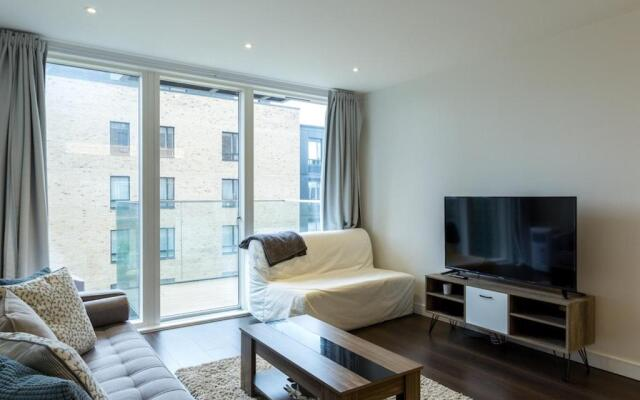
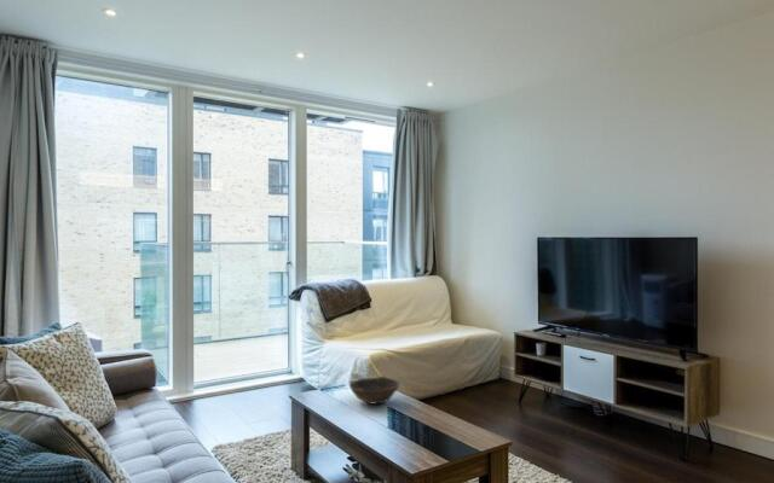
+ bowl (374, 391)
